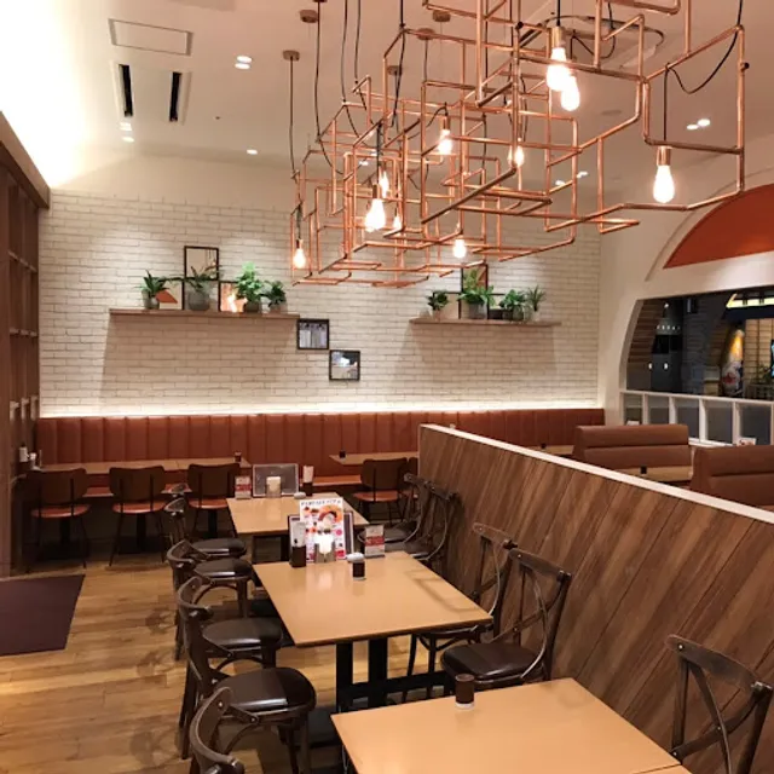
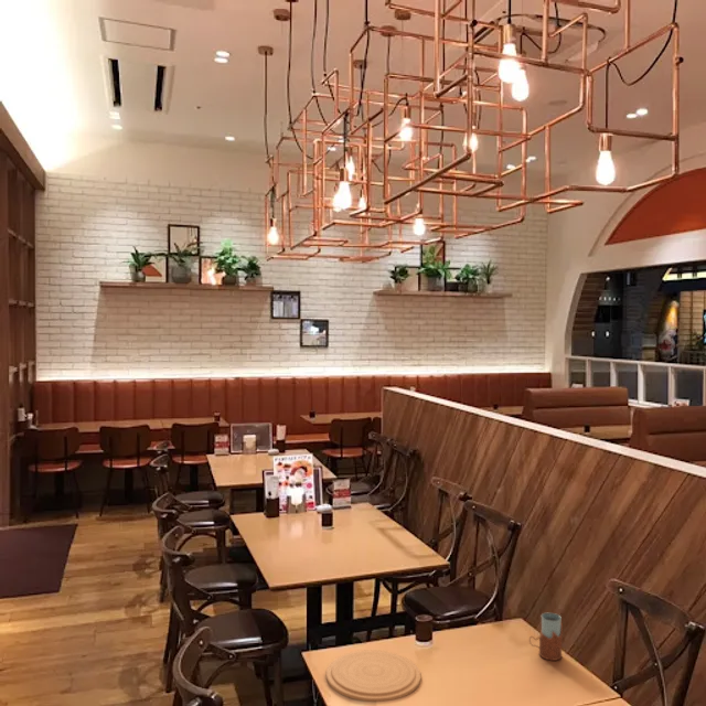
+ plate (373, 673)
+ drinking glass (545, 635)
